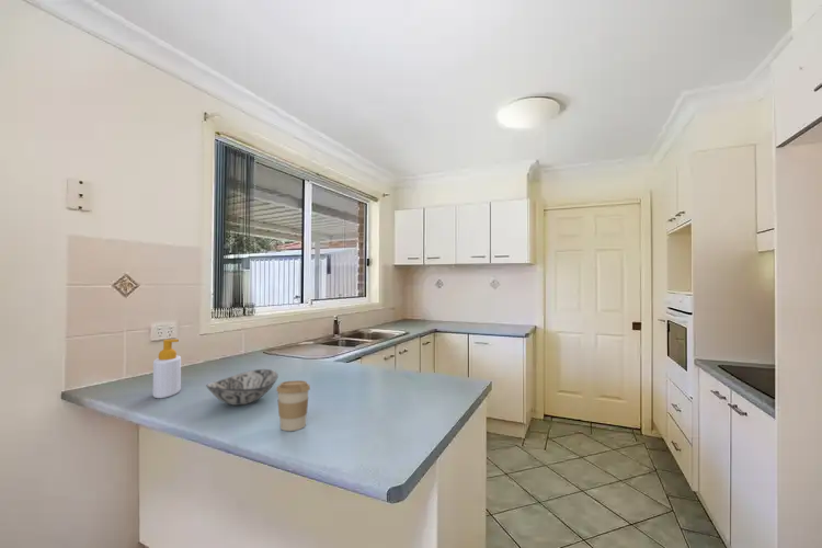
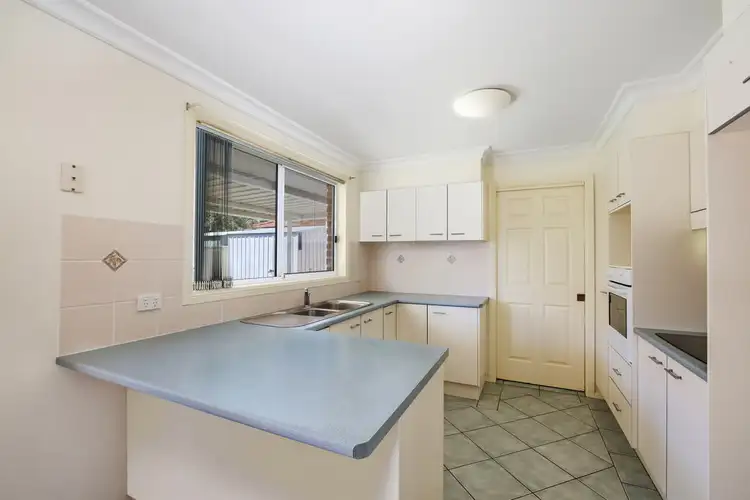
- soap bottle (167, 366)
- coffee cup (293, 403)
- decorative bowl (243, 389)
